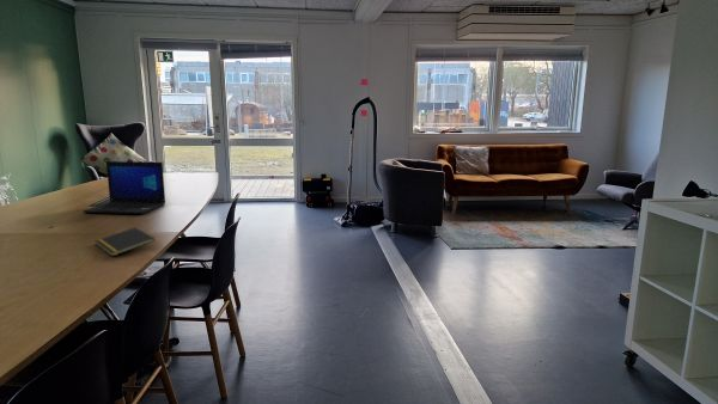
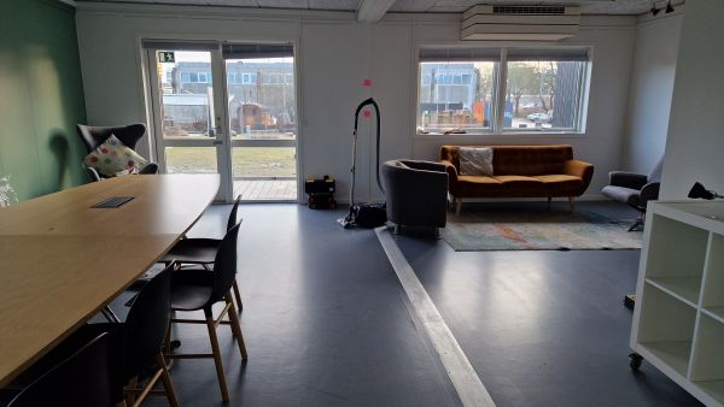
- laptop (123, 186)
- notepad (124, 240)
